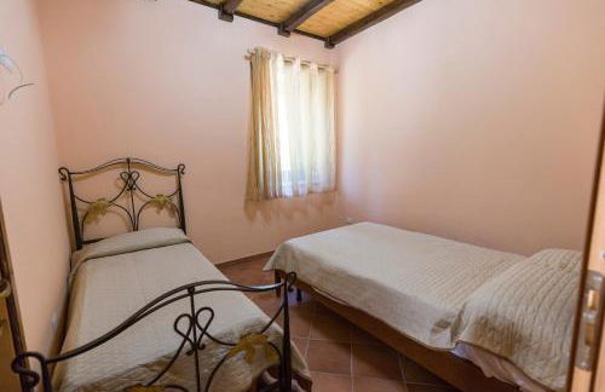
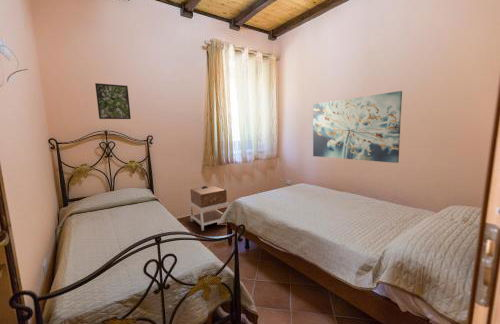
+ wall art (349, 129)
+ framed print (113, 101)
+ nightstand (209, 205)
